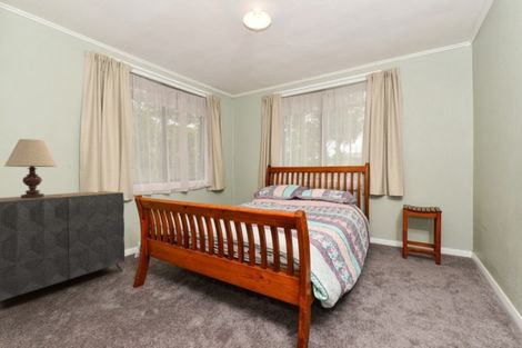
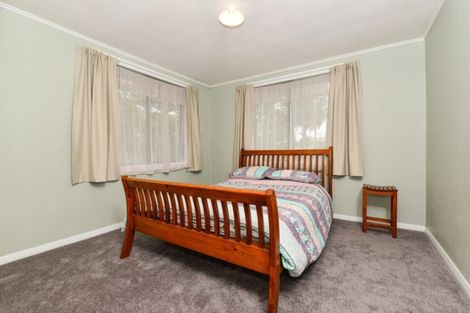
- dresser (60, 239)
- table lamp (31, 168)
